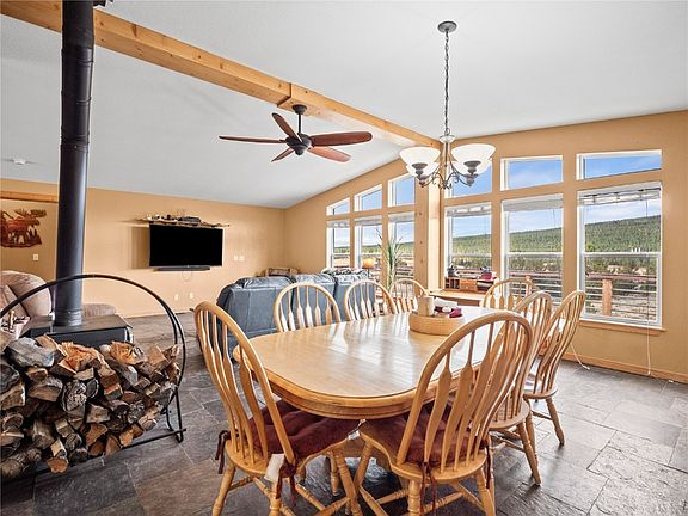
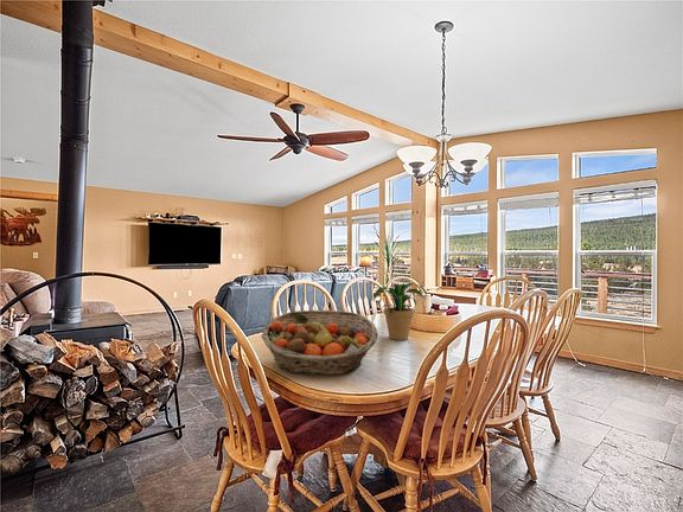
+ potted plant (398, 311)
+ fruit basket (319, 339)
